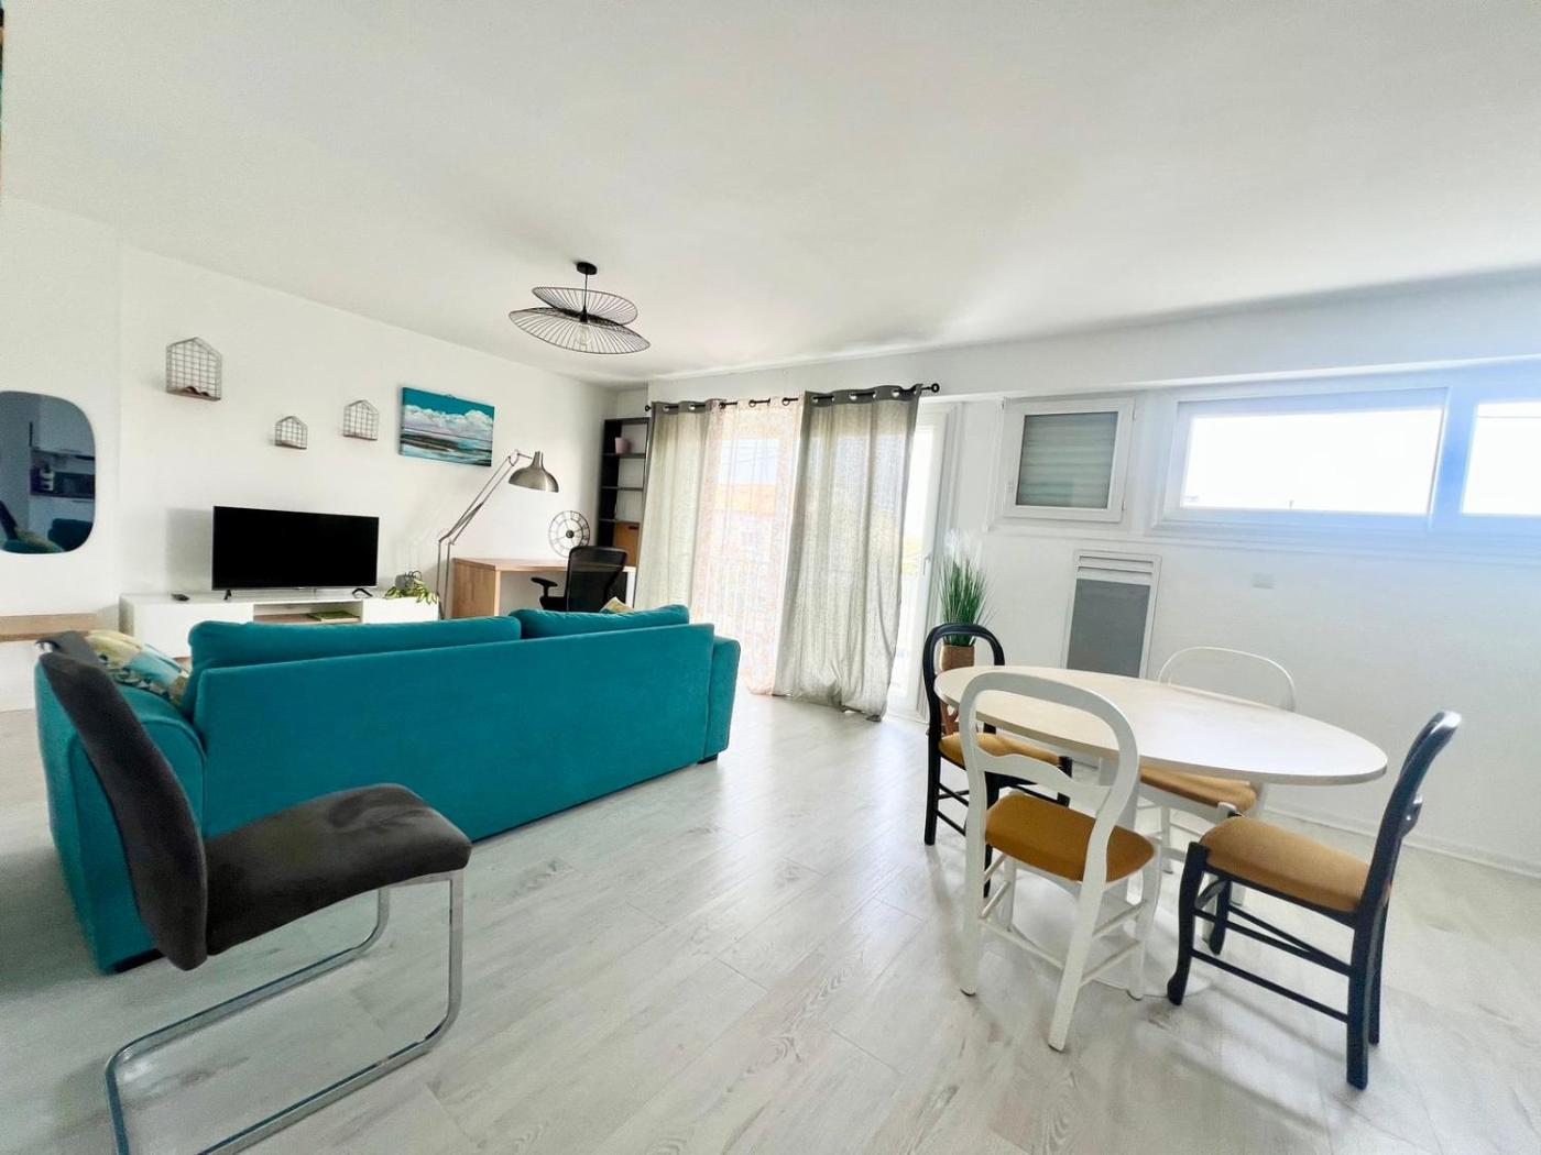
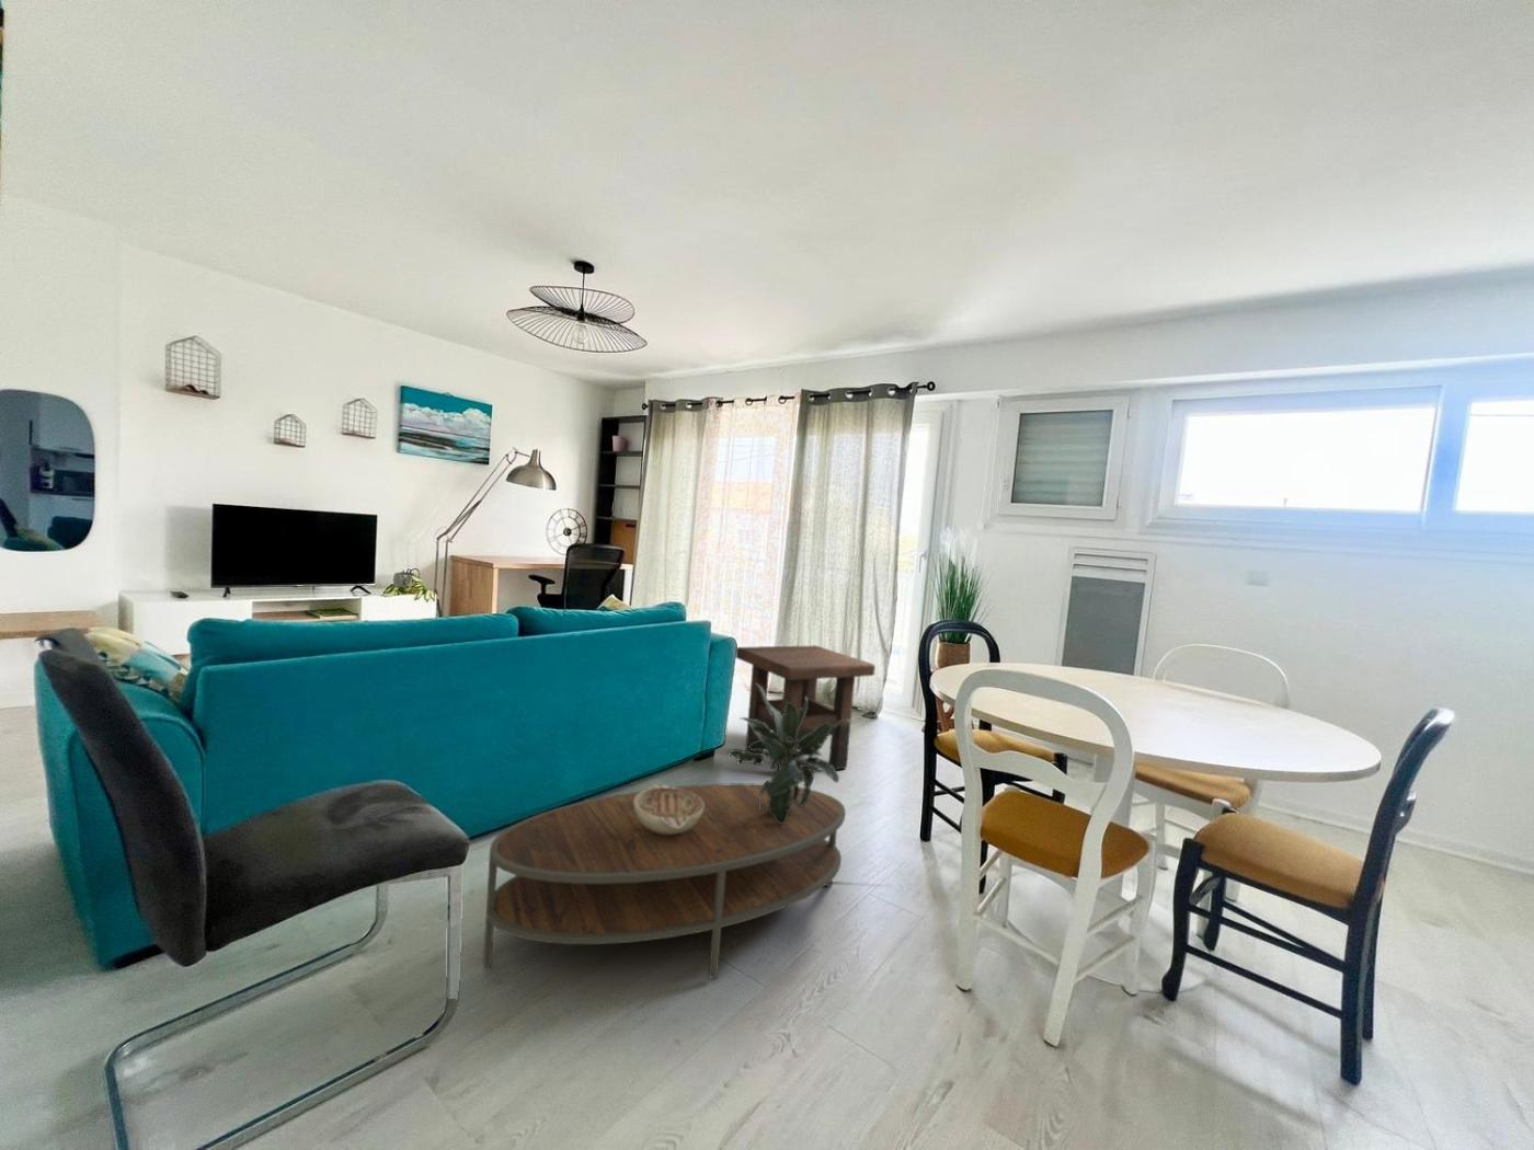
+ potted plant (783, 748)
+ side table (798, 708)
+ coffee table (682, 872)
+ decorative bowl (668, 814)
